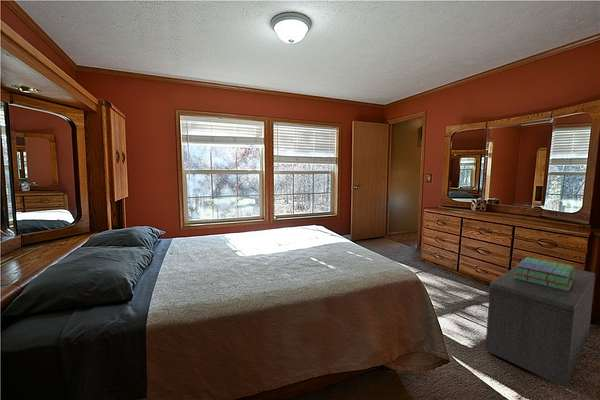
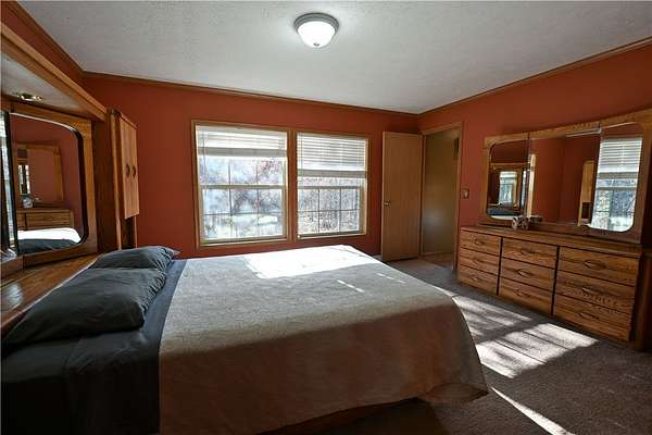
- bench (542, 309)
- stack of books (544, 271)
